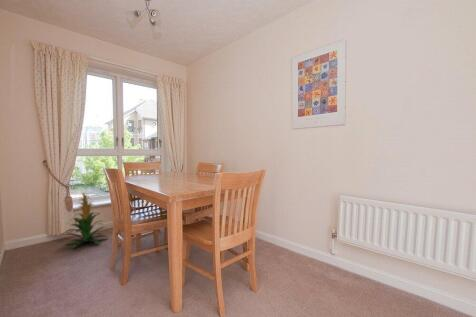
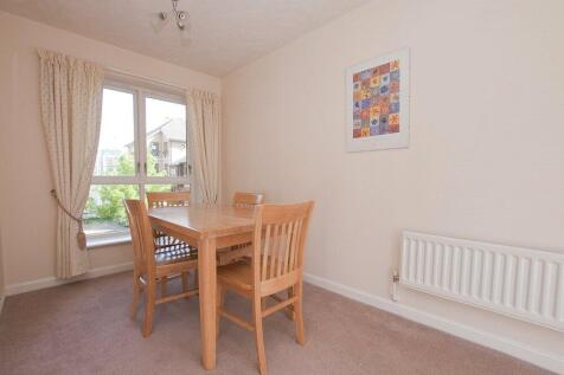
- indoor plant (86, 215)
